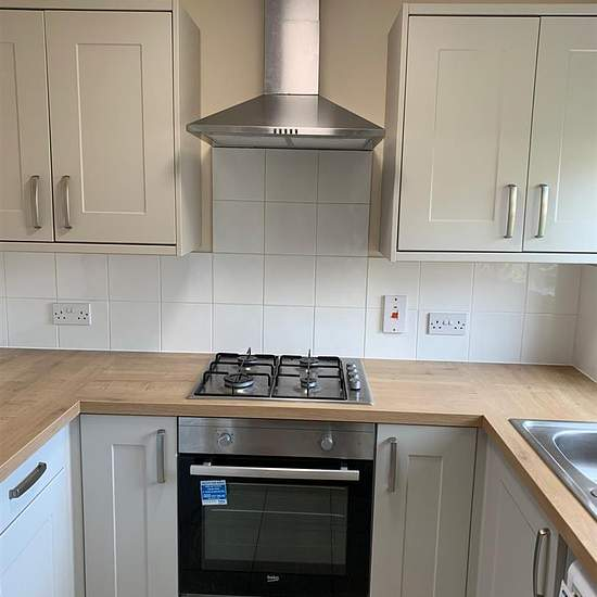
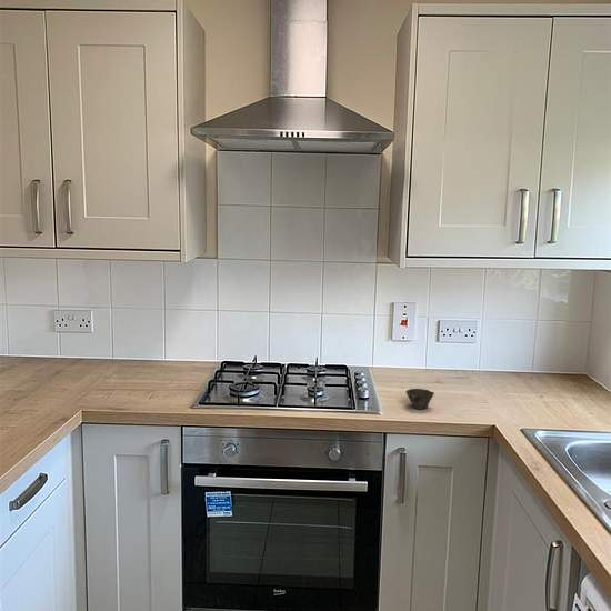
+ cup (418, 399)
